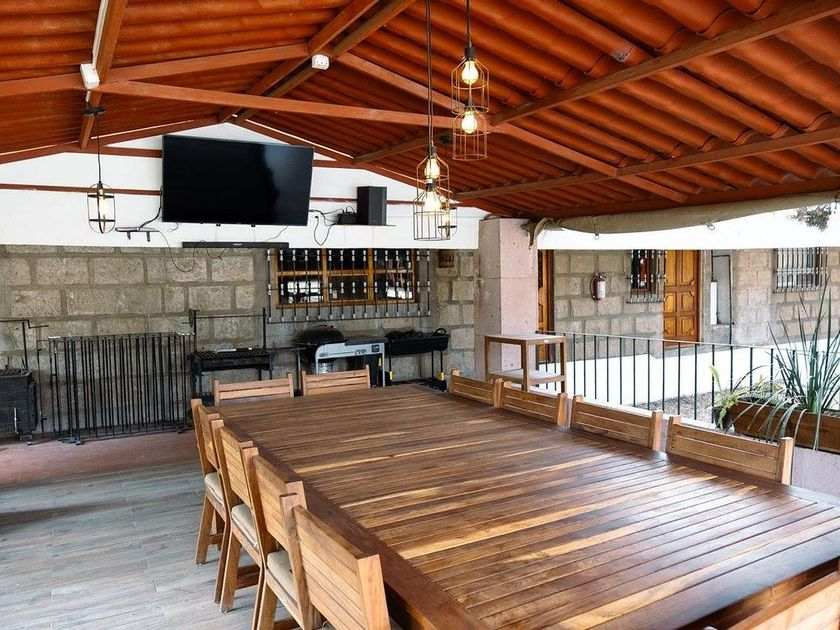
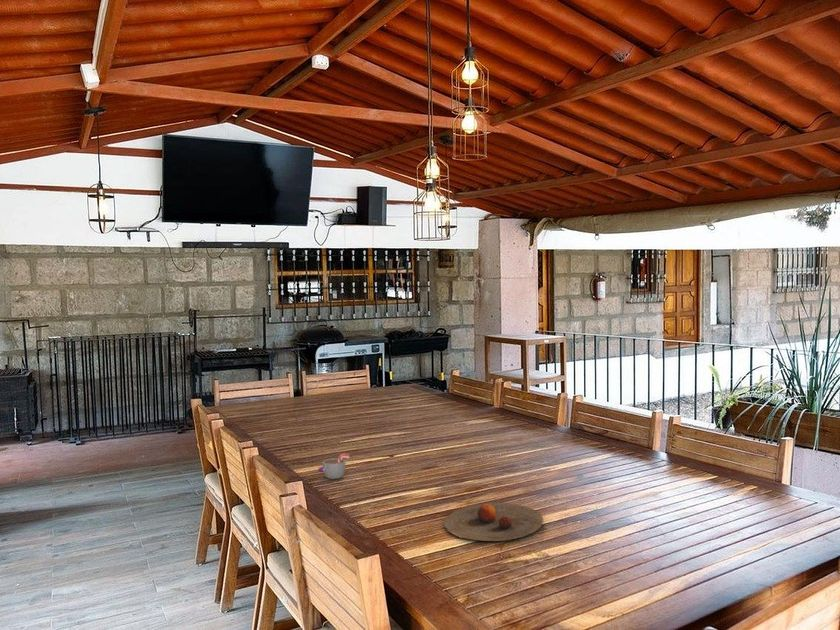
+ mug (334, 465)
+ plate (493, 516)
